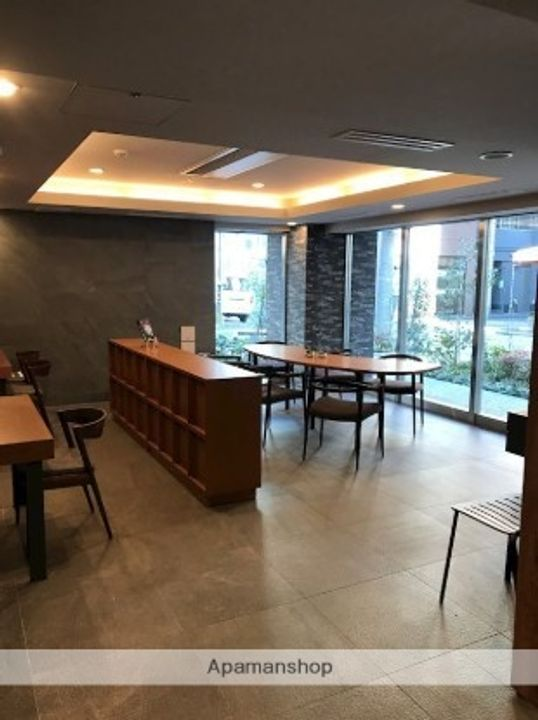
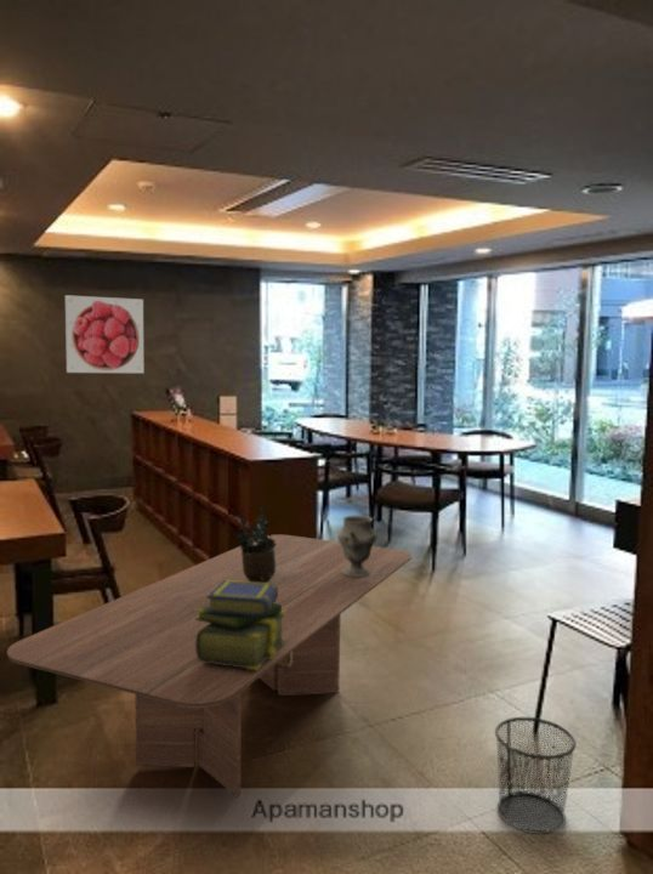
+ potted plant (256, 540)
+ dining table (250, 669)
+ decorative vase (357, 545)
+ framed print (104, 335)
+ waste bin (533, 774)
+ stack of books (242, 618)
